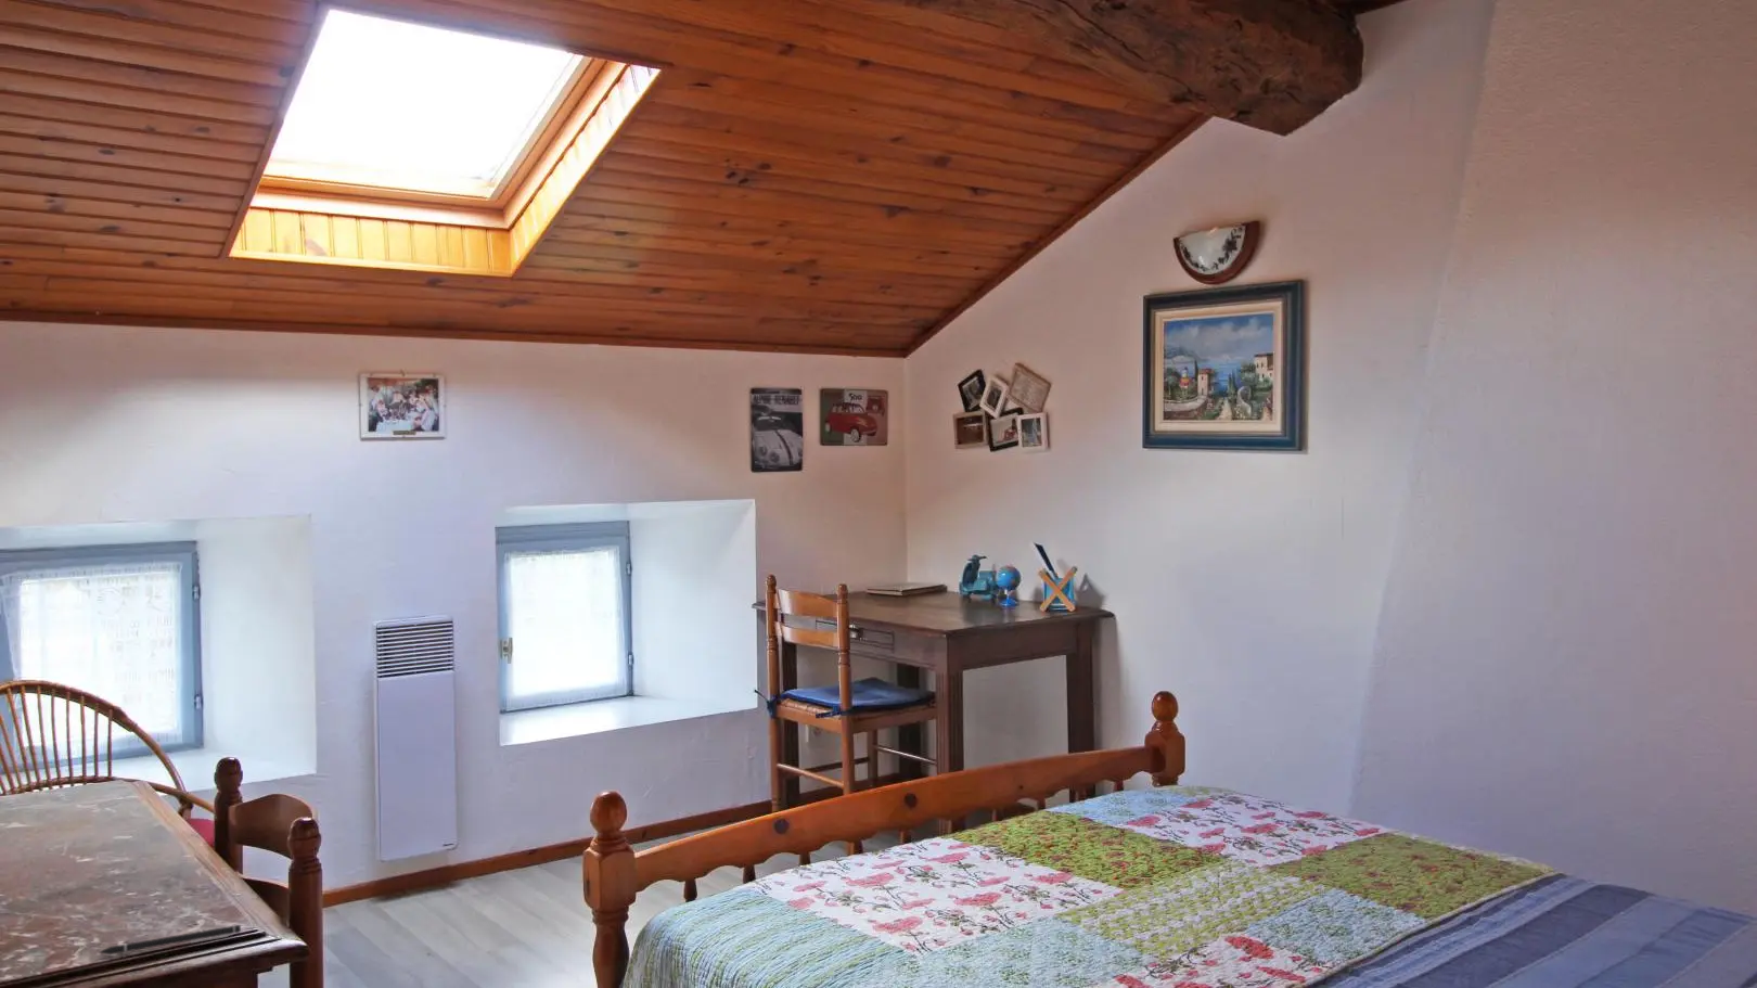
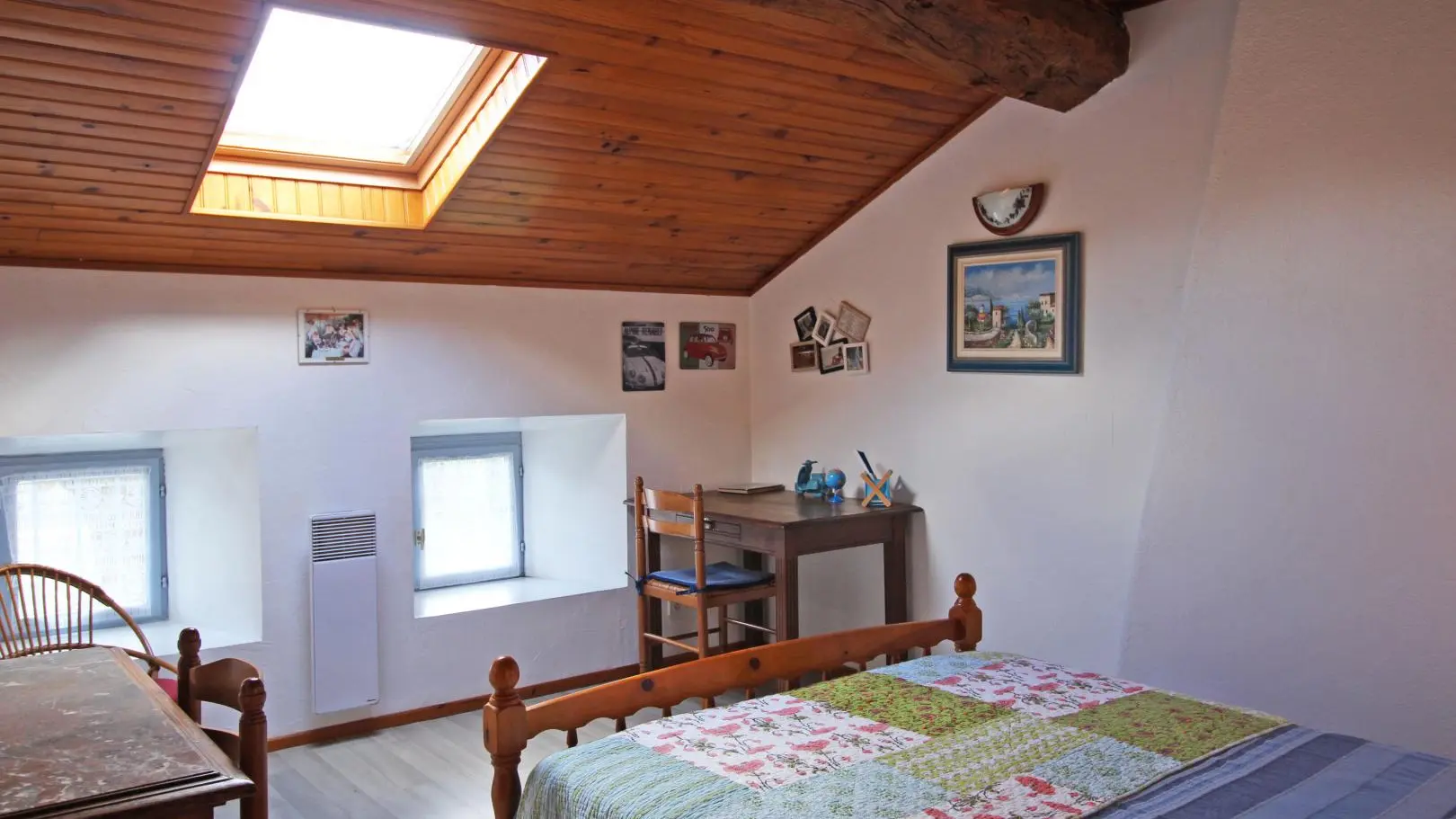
- pen (170, 940)
